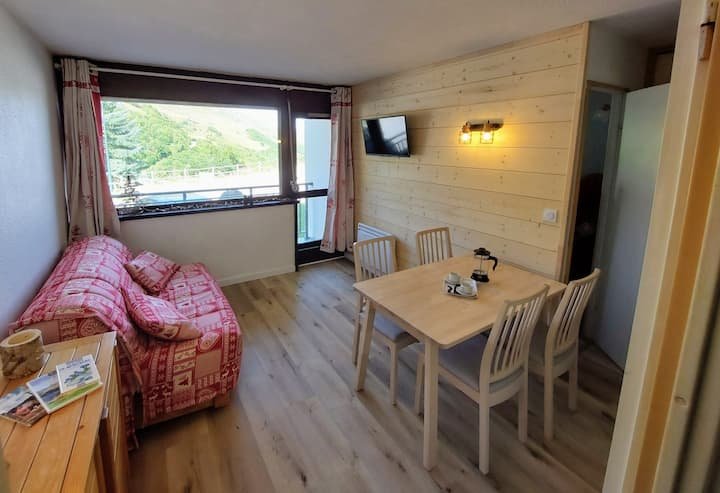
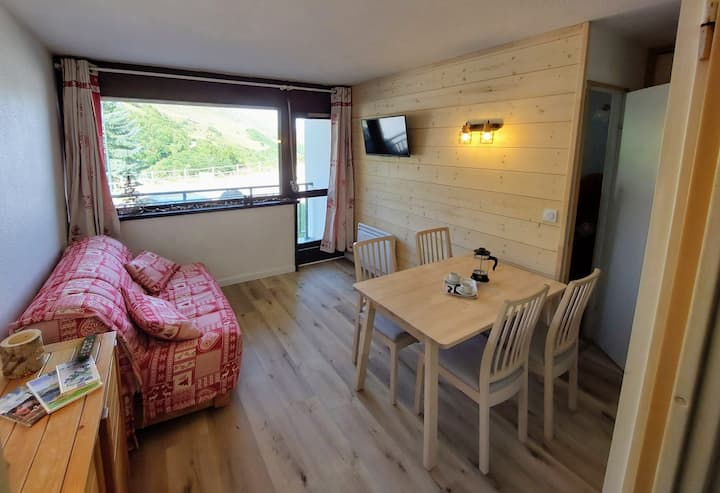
+ remote control (87, 345)
